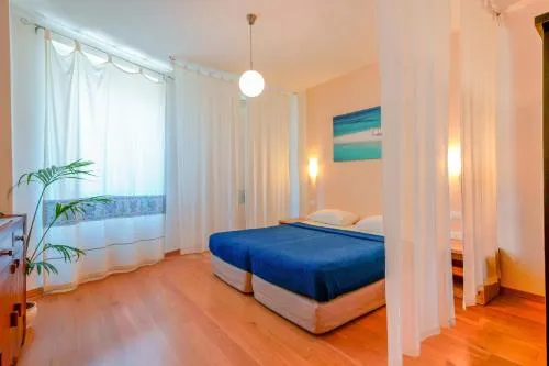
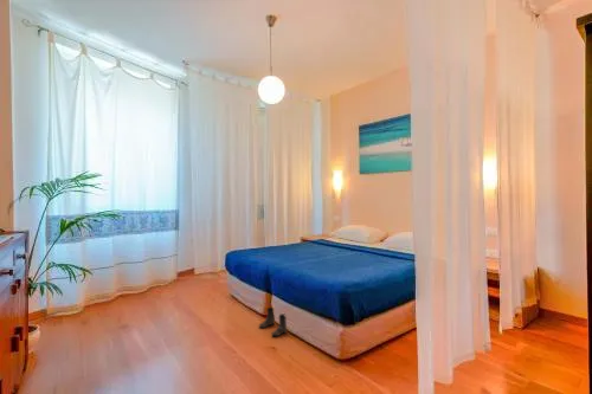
+ boots (272, 321)
